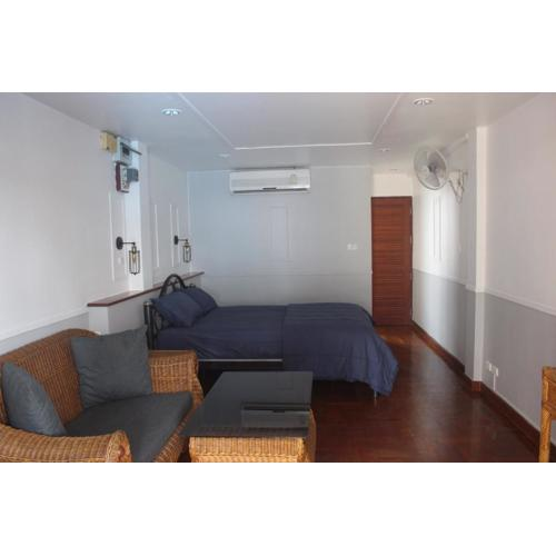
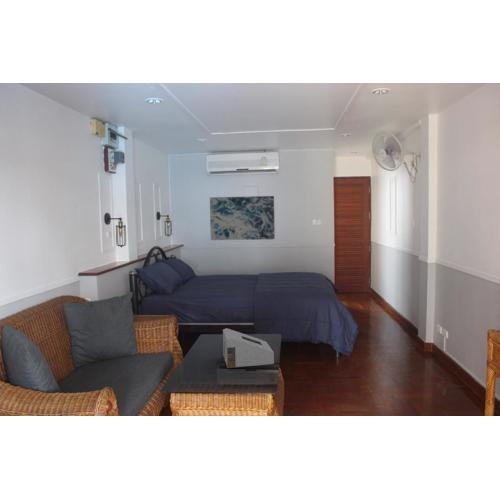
+ tissue box (247, 345)
+ wall art (242, 218)
